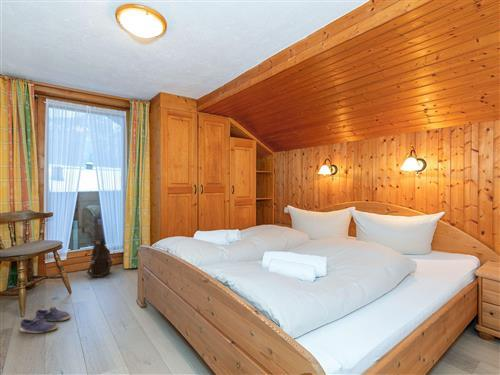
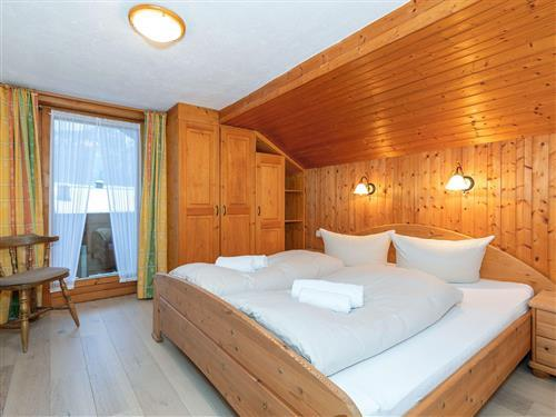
- shoe (46, 318)
- shoulder bag (102, 257)
